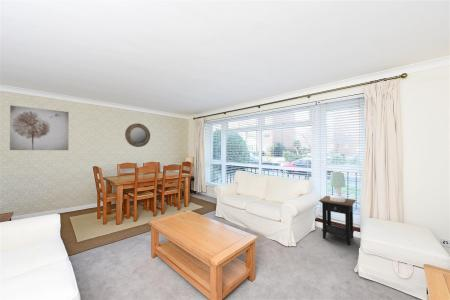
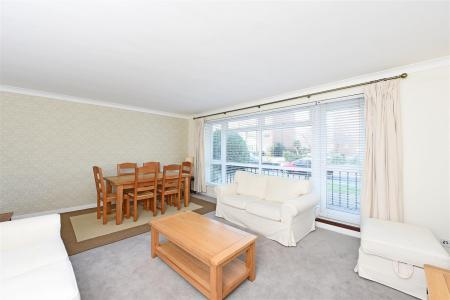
- wall art (41, 129)
- side table (337, 212)
- table lamp (337, 186)
- home mirror (138, 135)
